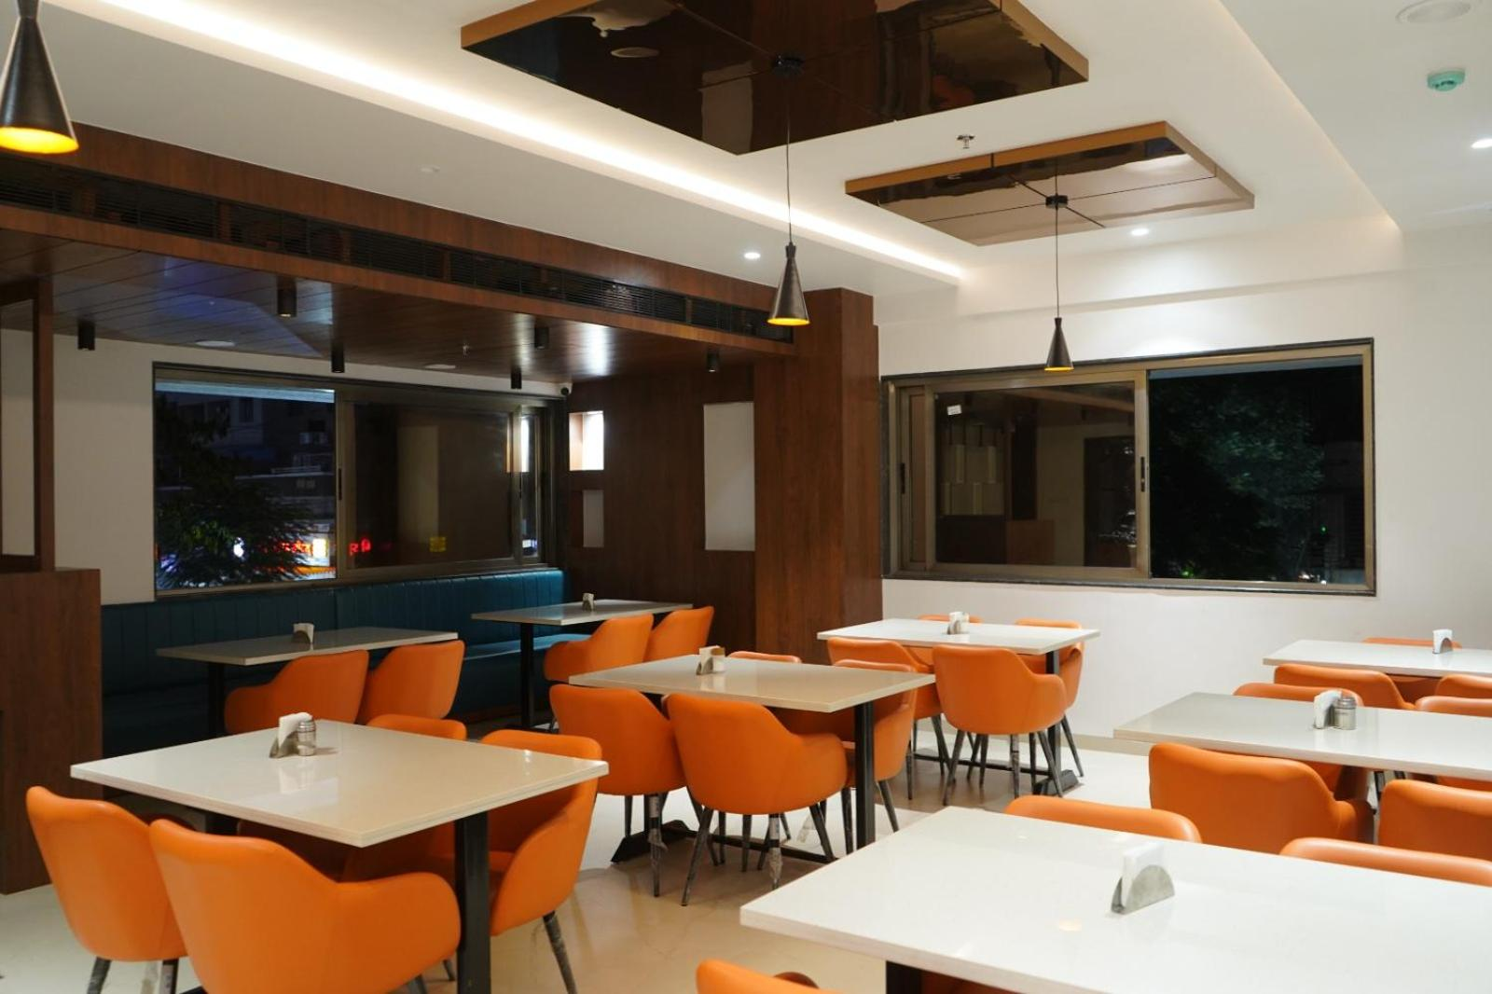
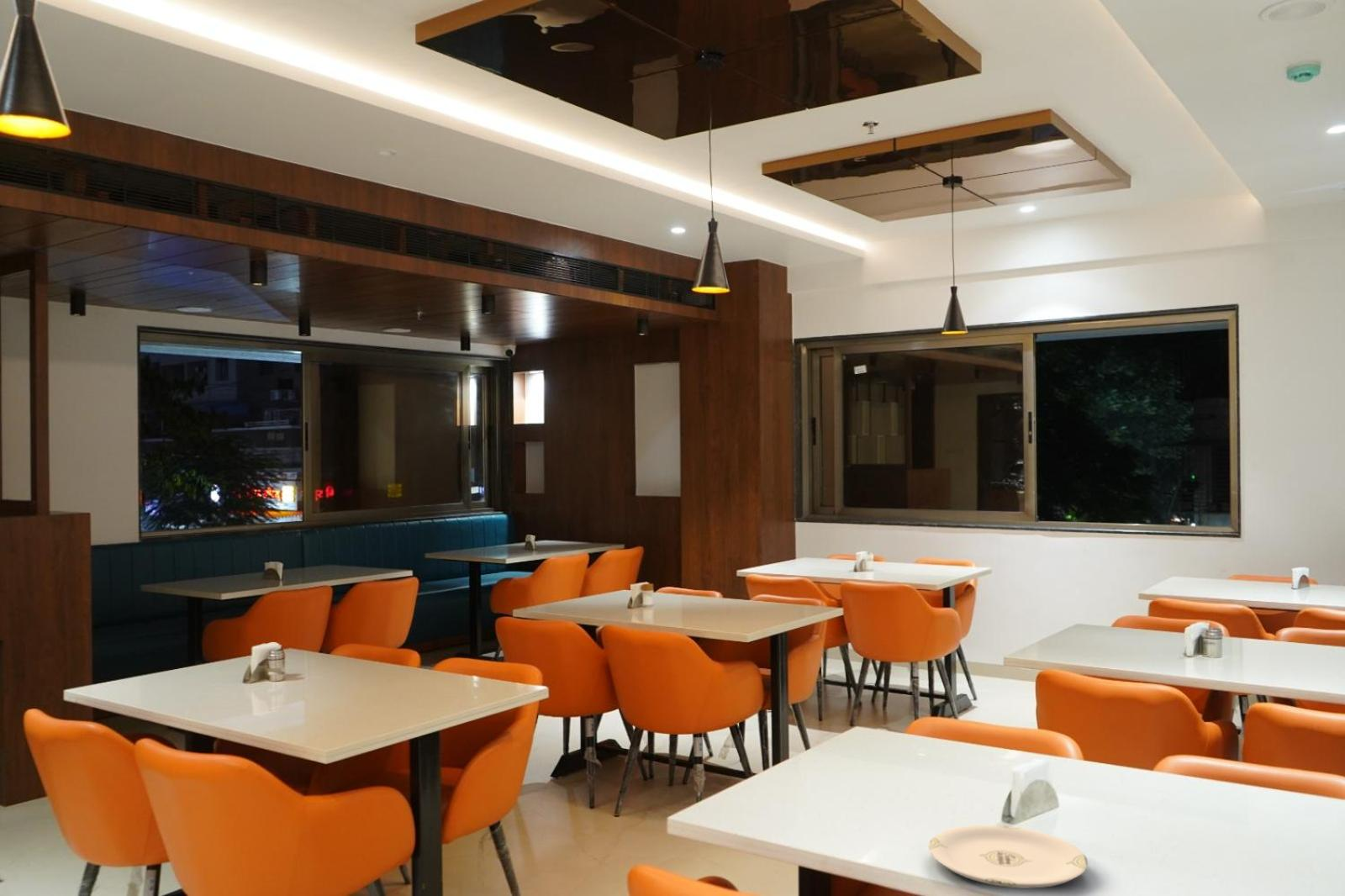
+ plate (1006, 858)
